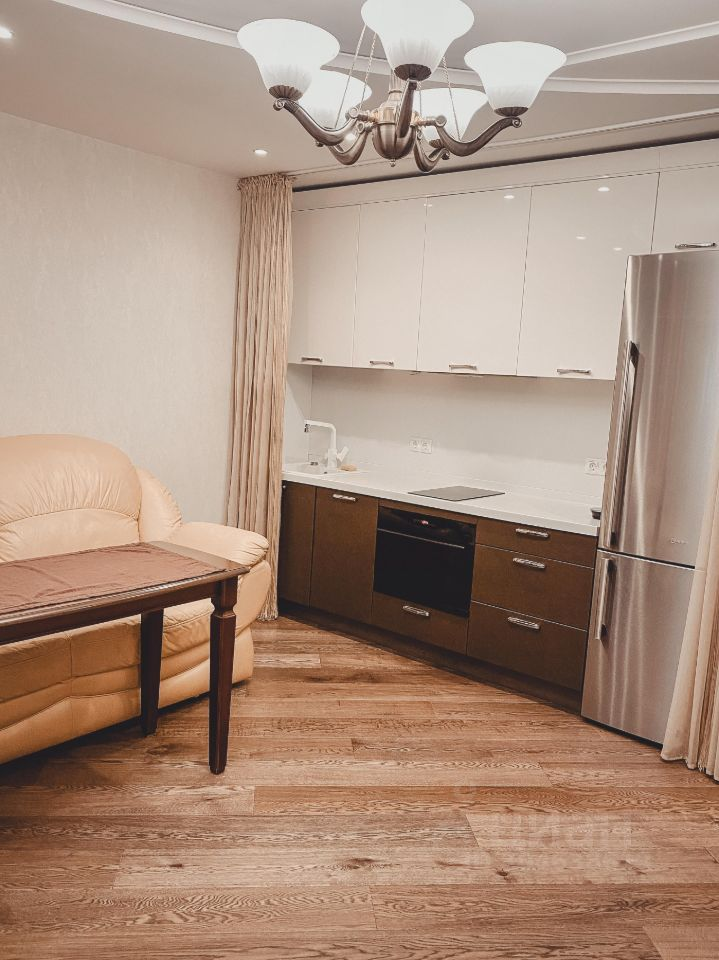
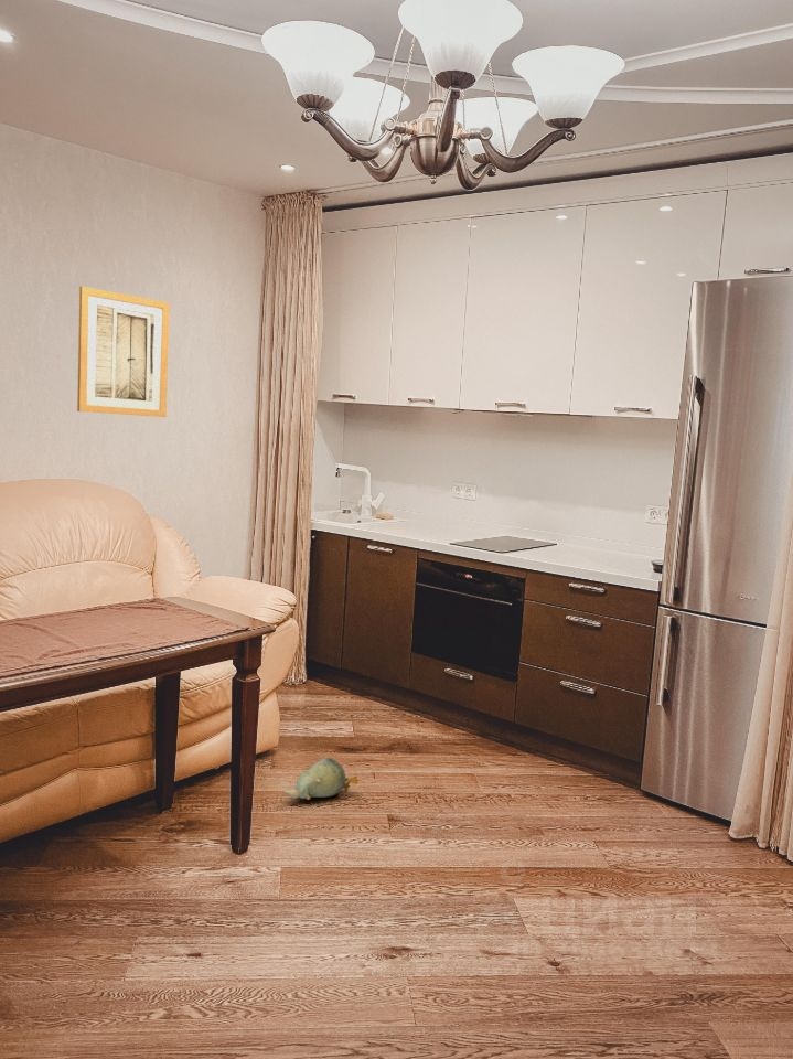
+ wall art (125, 354)
+ plush toy (318, 781)
